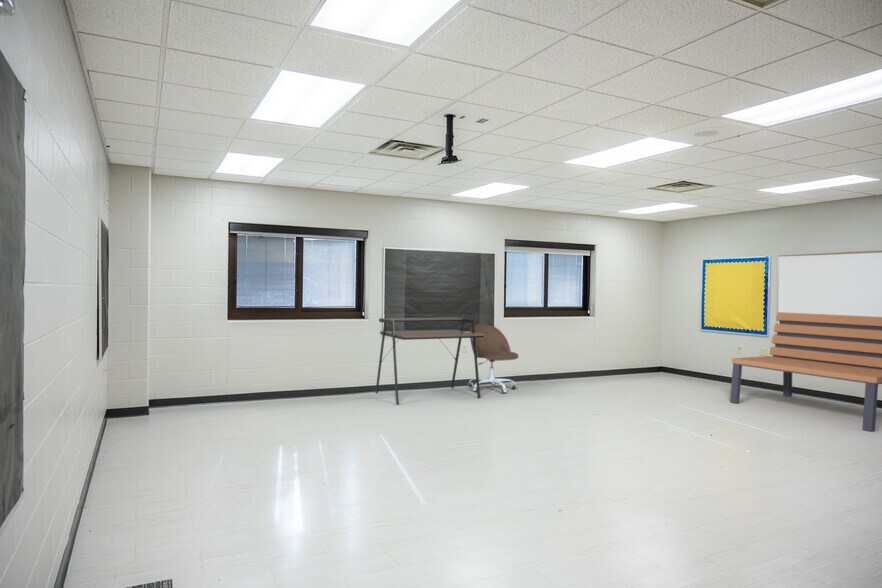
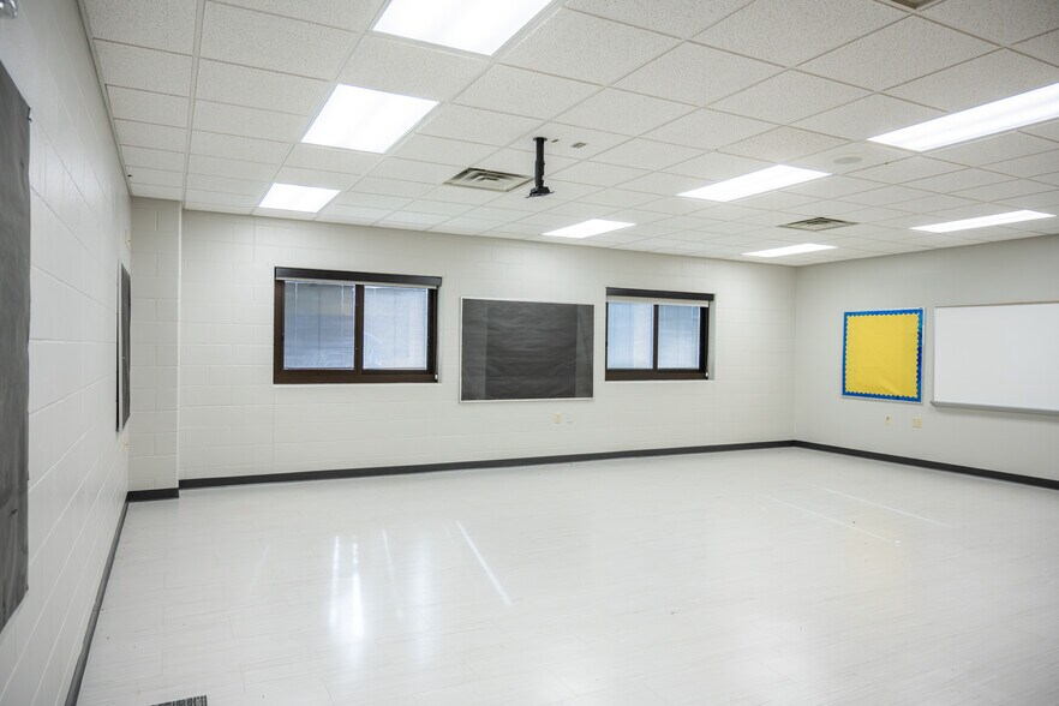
- desk (443, 344)
- bench (823, 363)
- office chair (492, 357)
